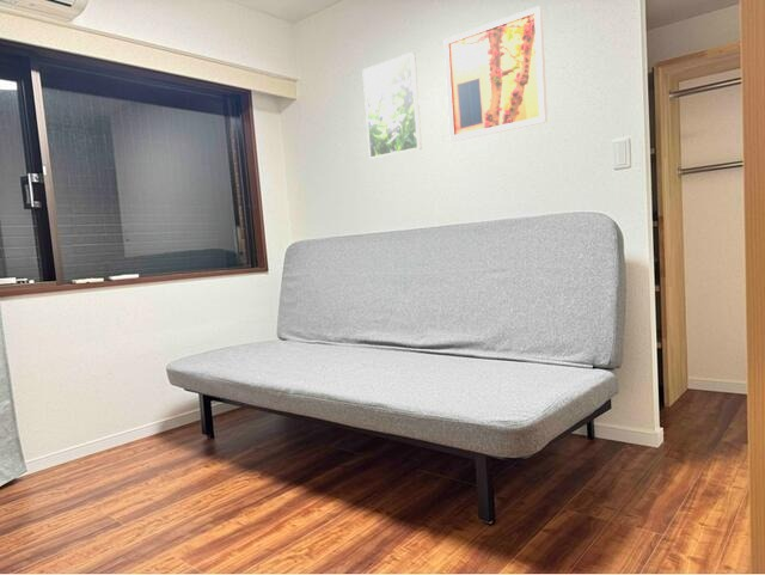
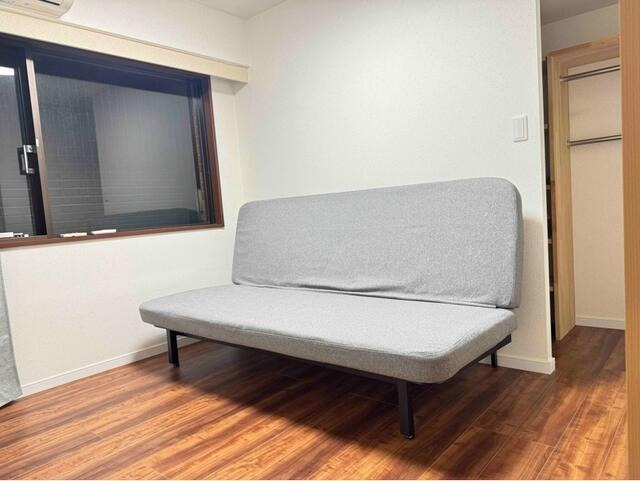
- wall art (492, 79)
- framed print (391, 108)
